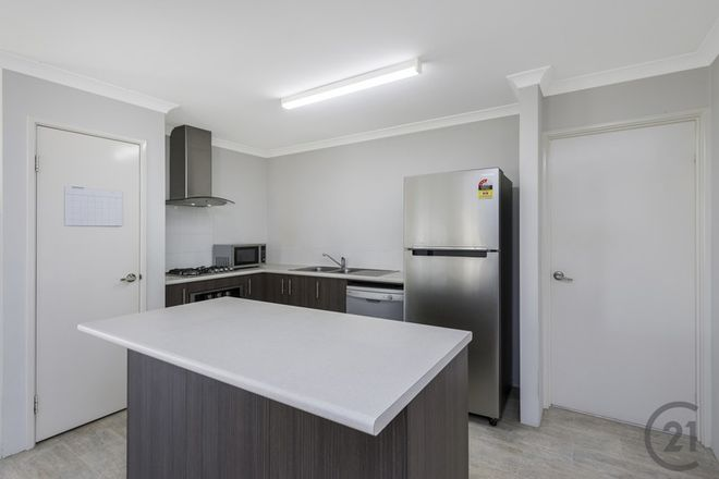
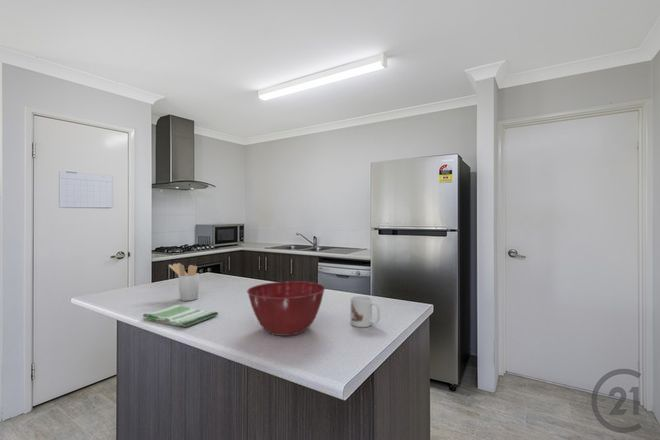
+ mixing bowl (286, 308)
+ dish towel (180, 314)
+ mug (365, 311)
+ utensil holder (184, 280)
